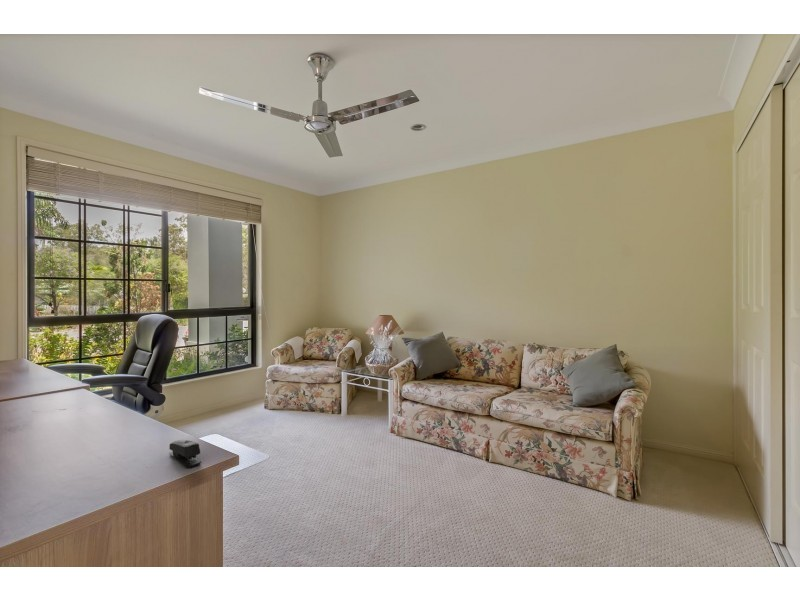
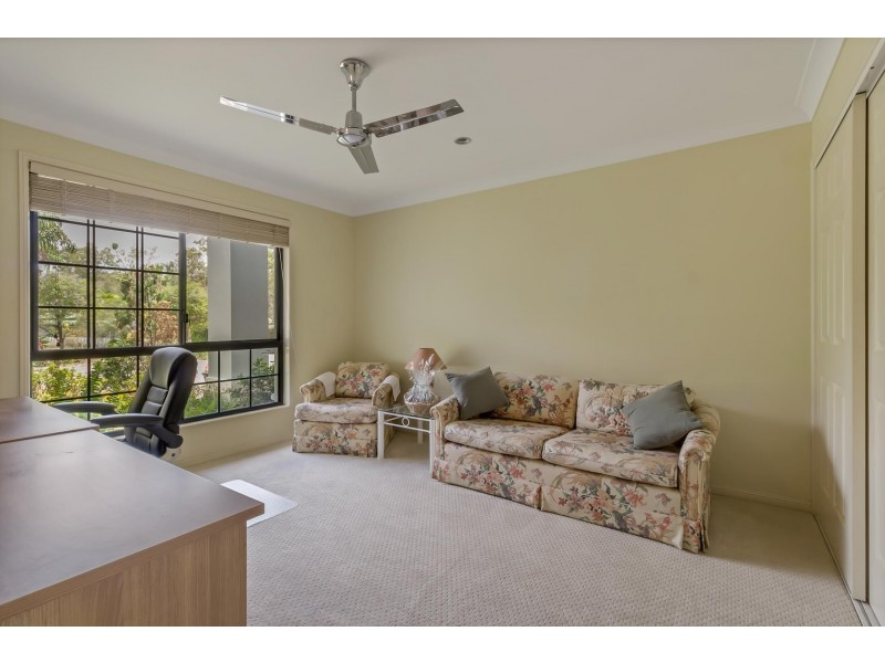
- stapler (184, 448)
